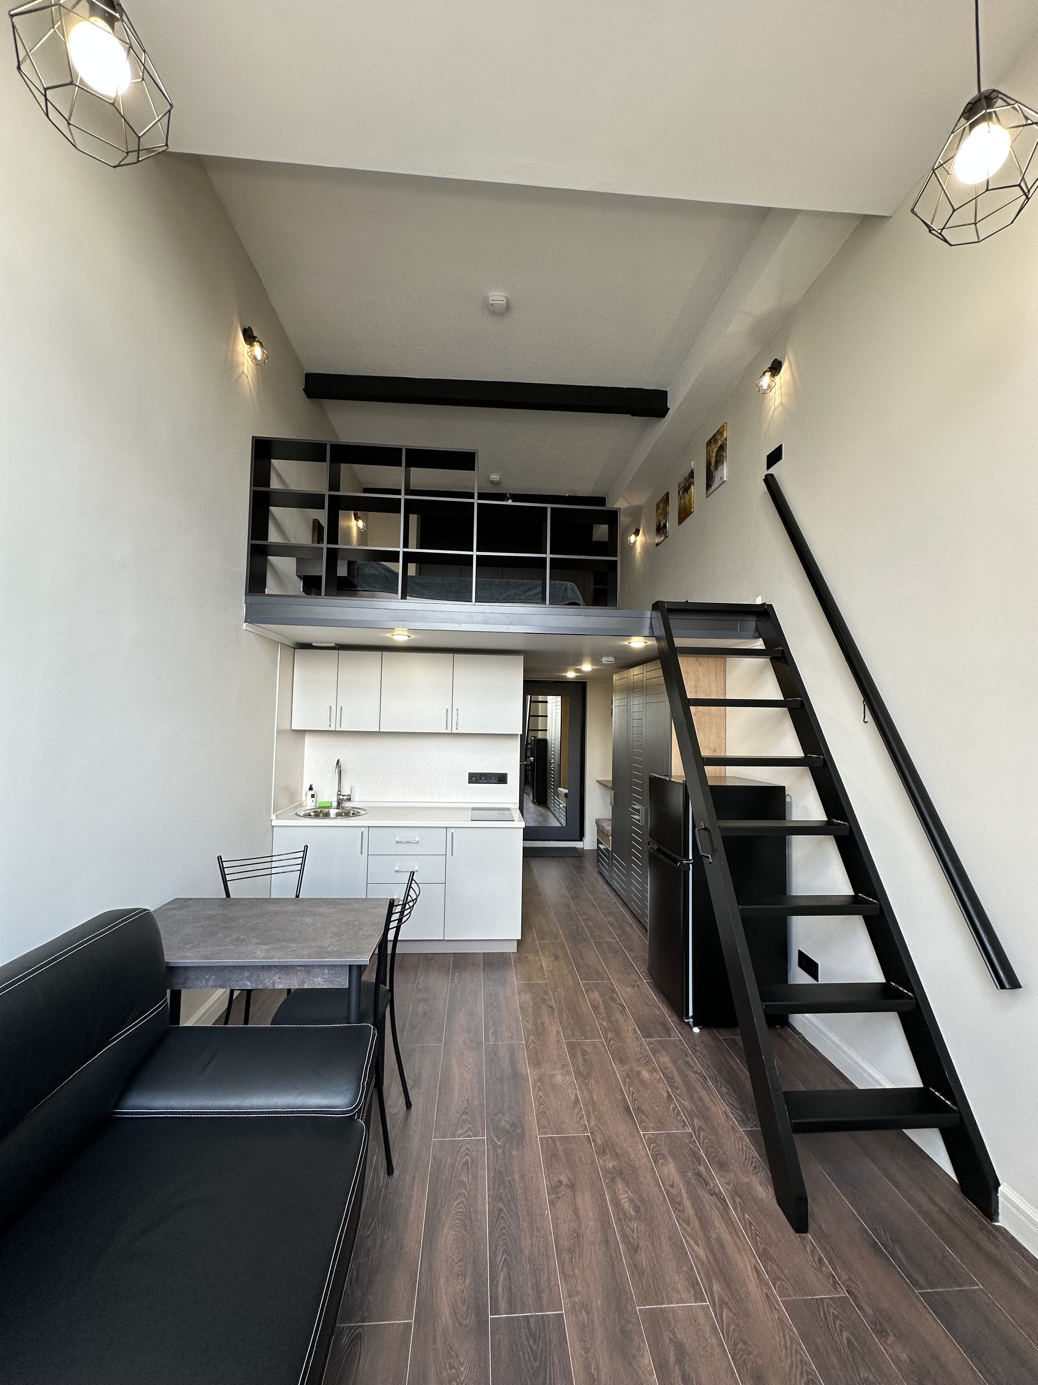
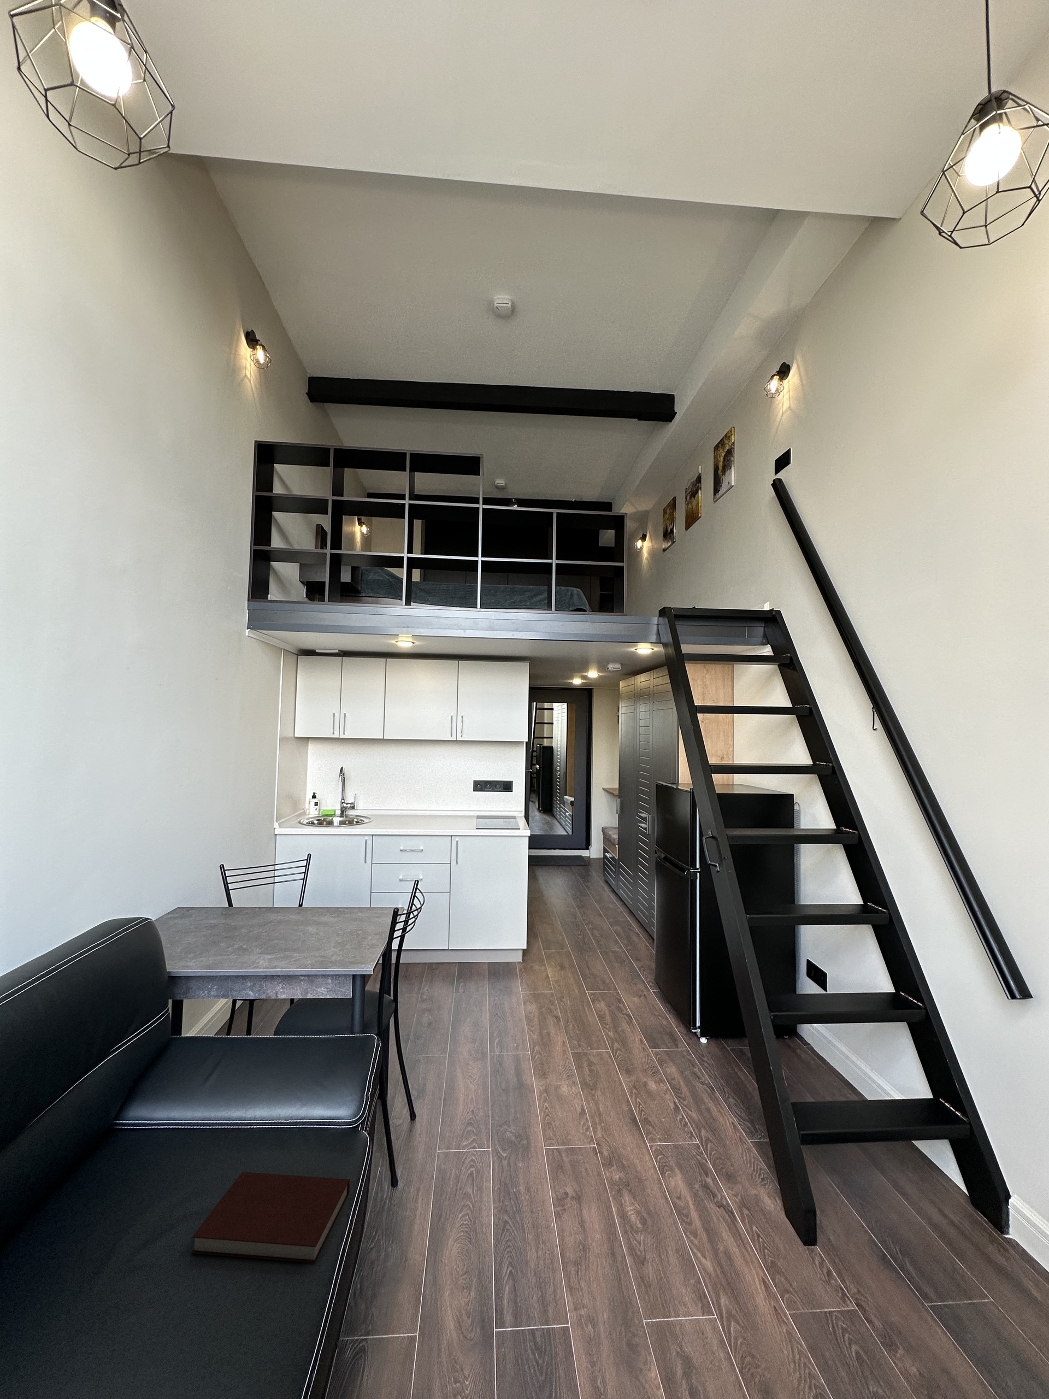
+ notebook (275, 1213)
